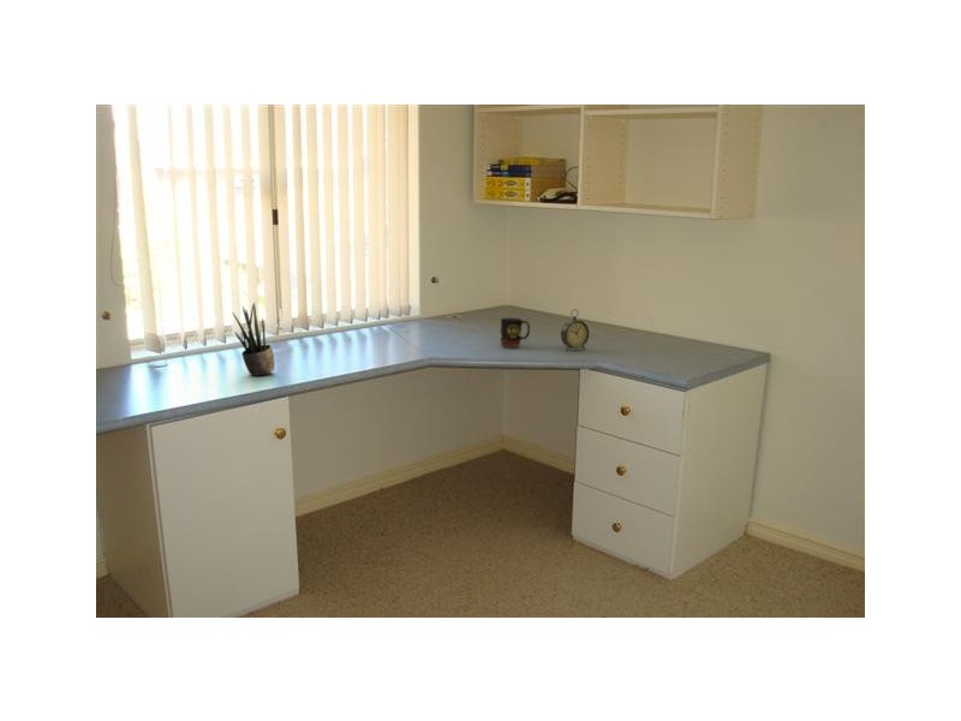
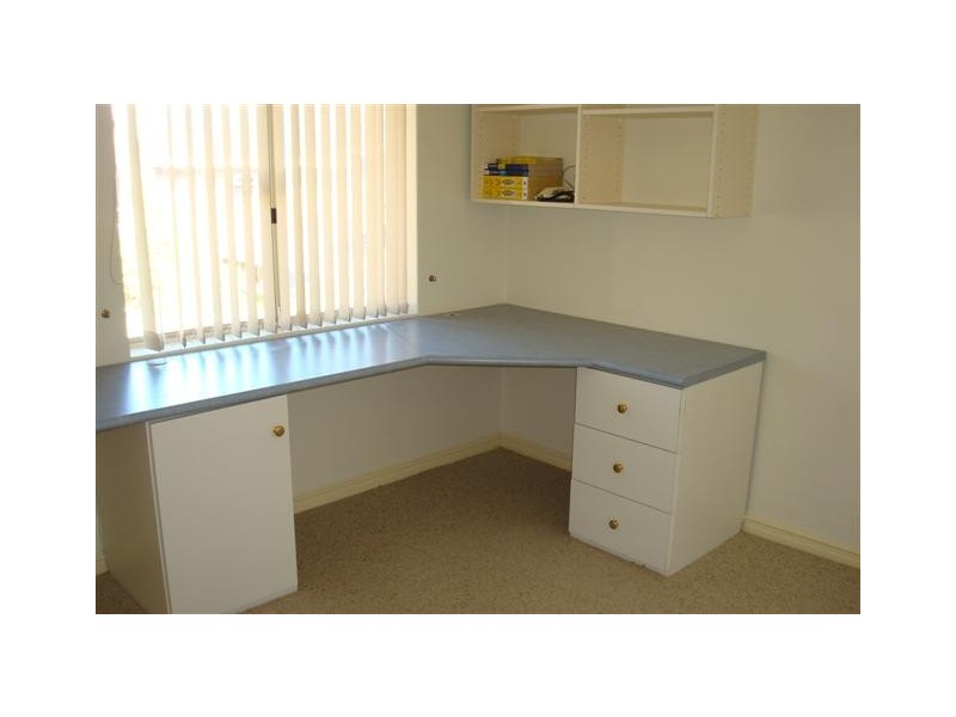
- potted plant (253, 338)
- mug (514, 332)
- alarm clock (574, 329)
